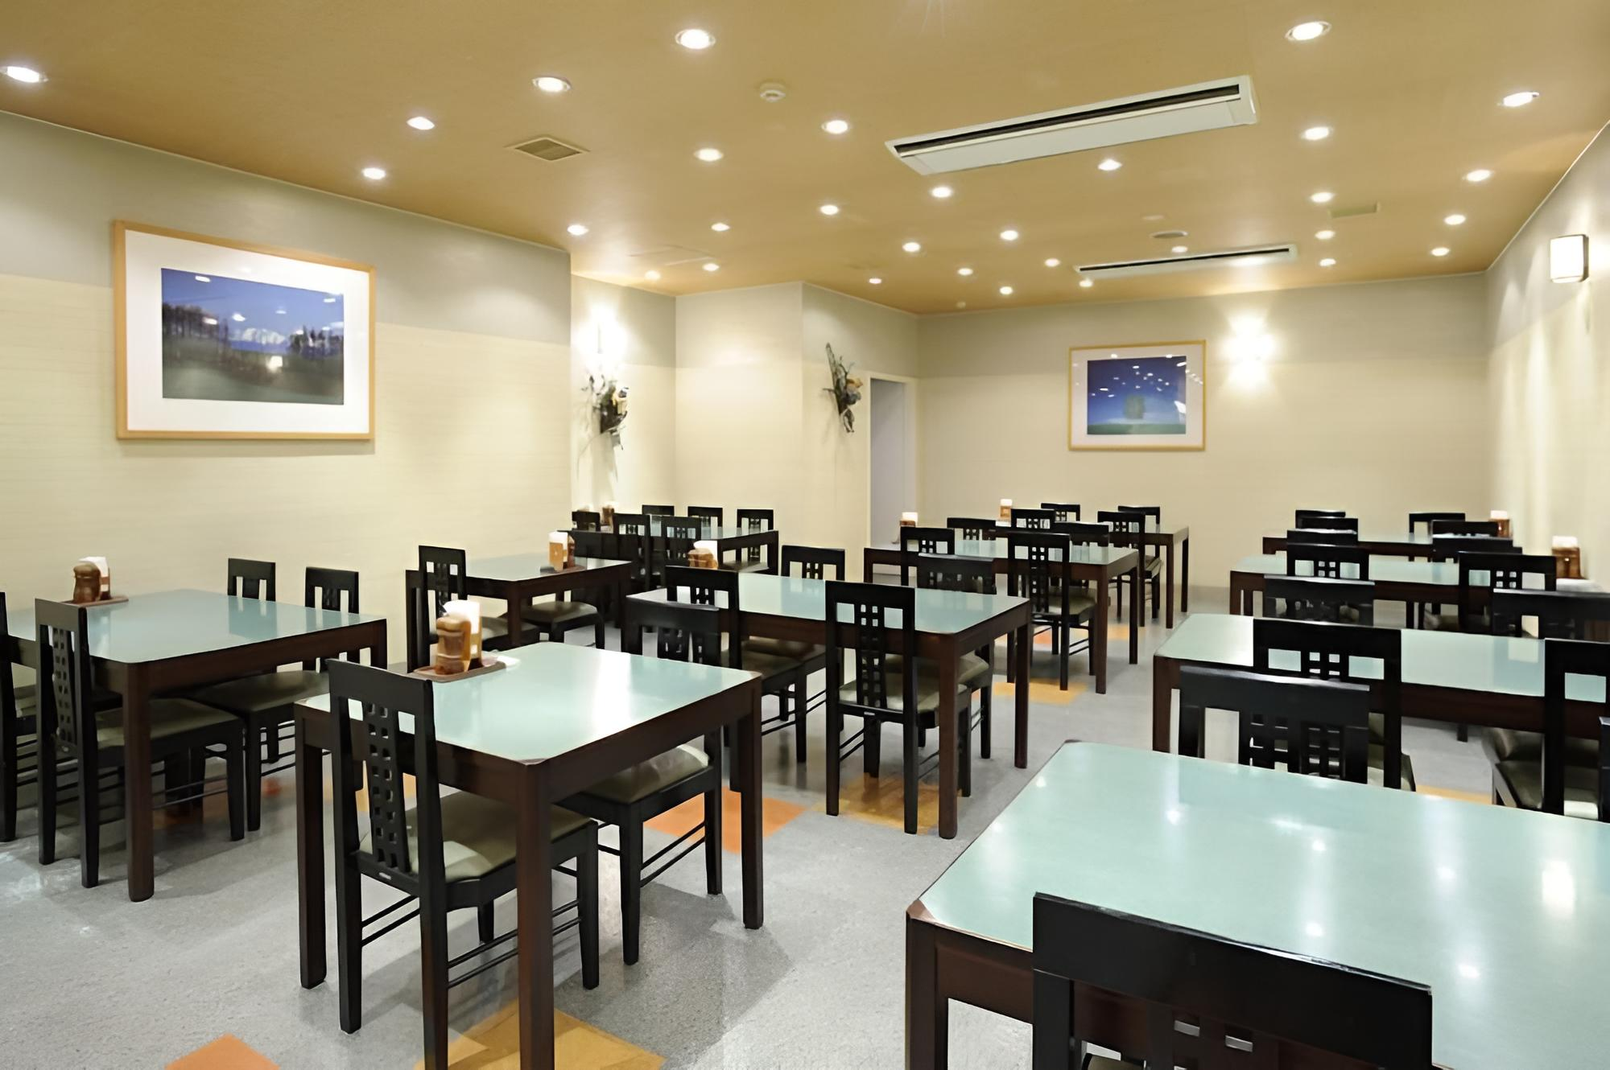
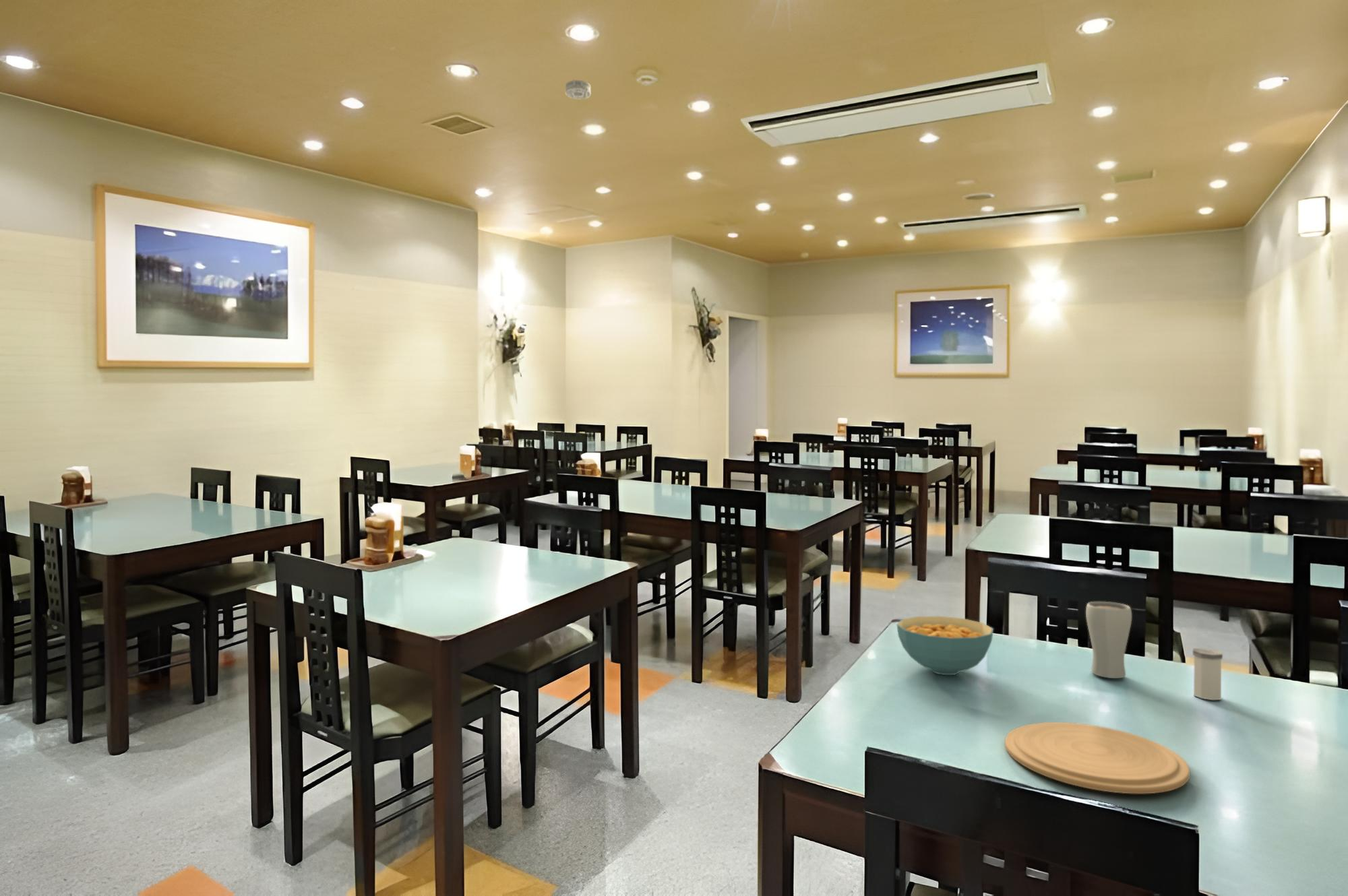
+ salt shaker (1207, 674)
+ smoke detector (578, 89)
+ plate (1093, 753)
+ cereal bowl (944, 648)
+ drinking glass (1108, 640)
